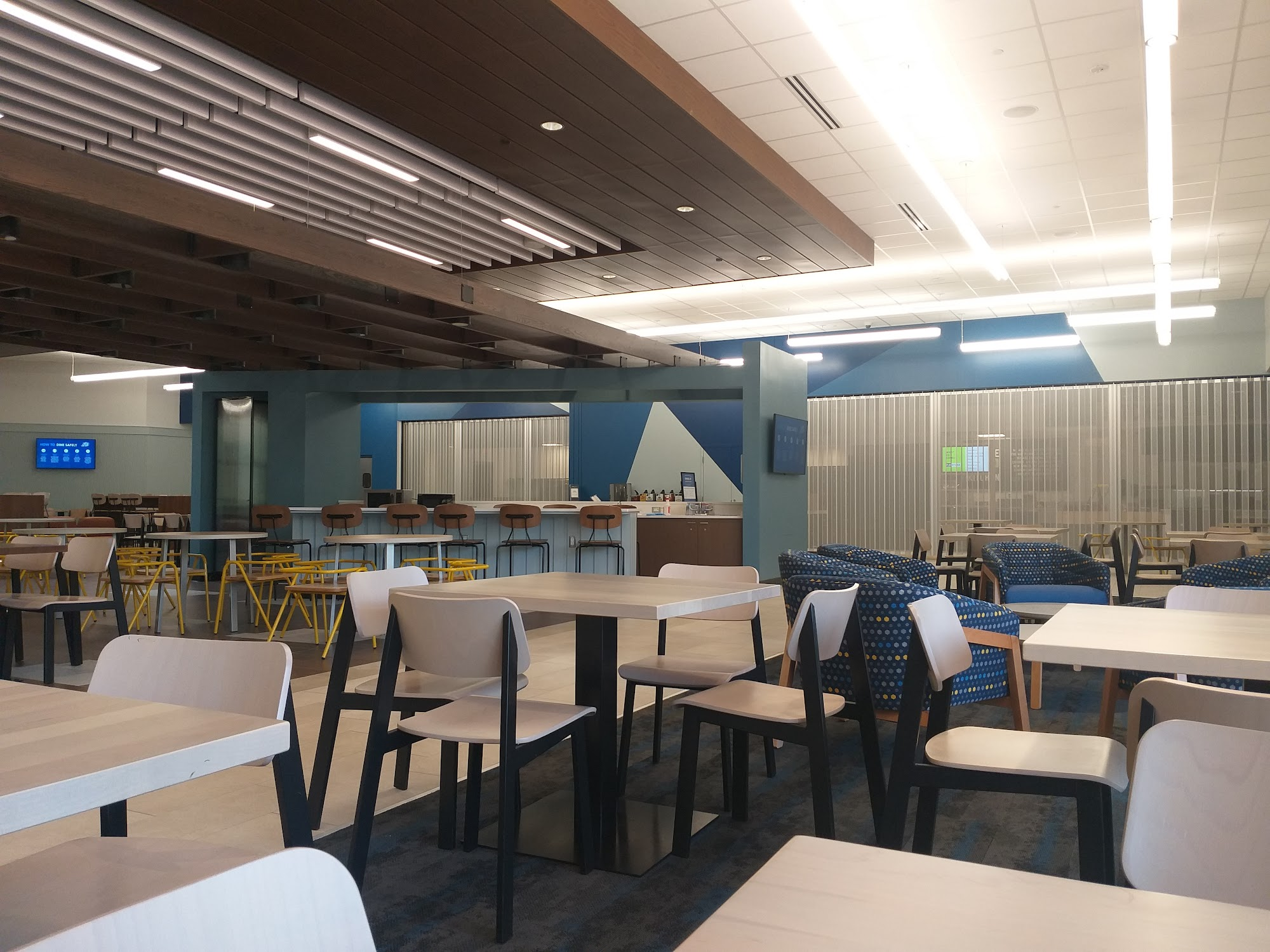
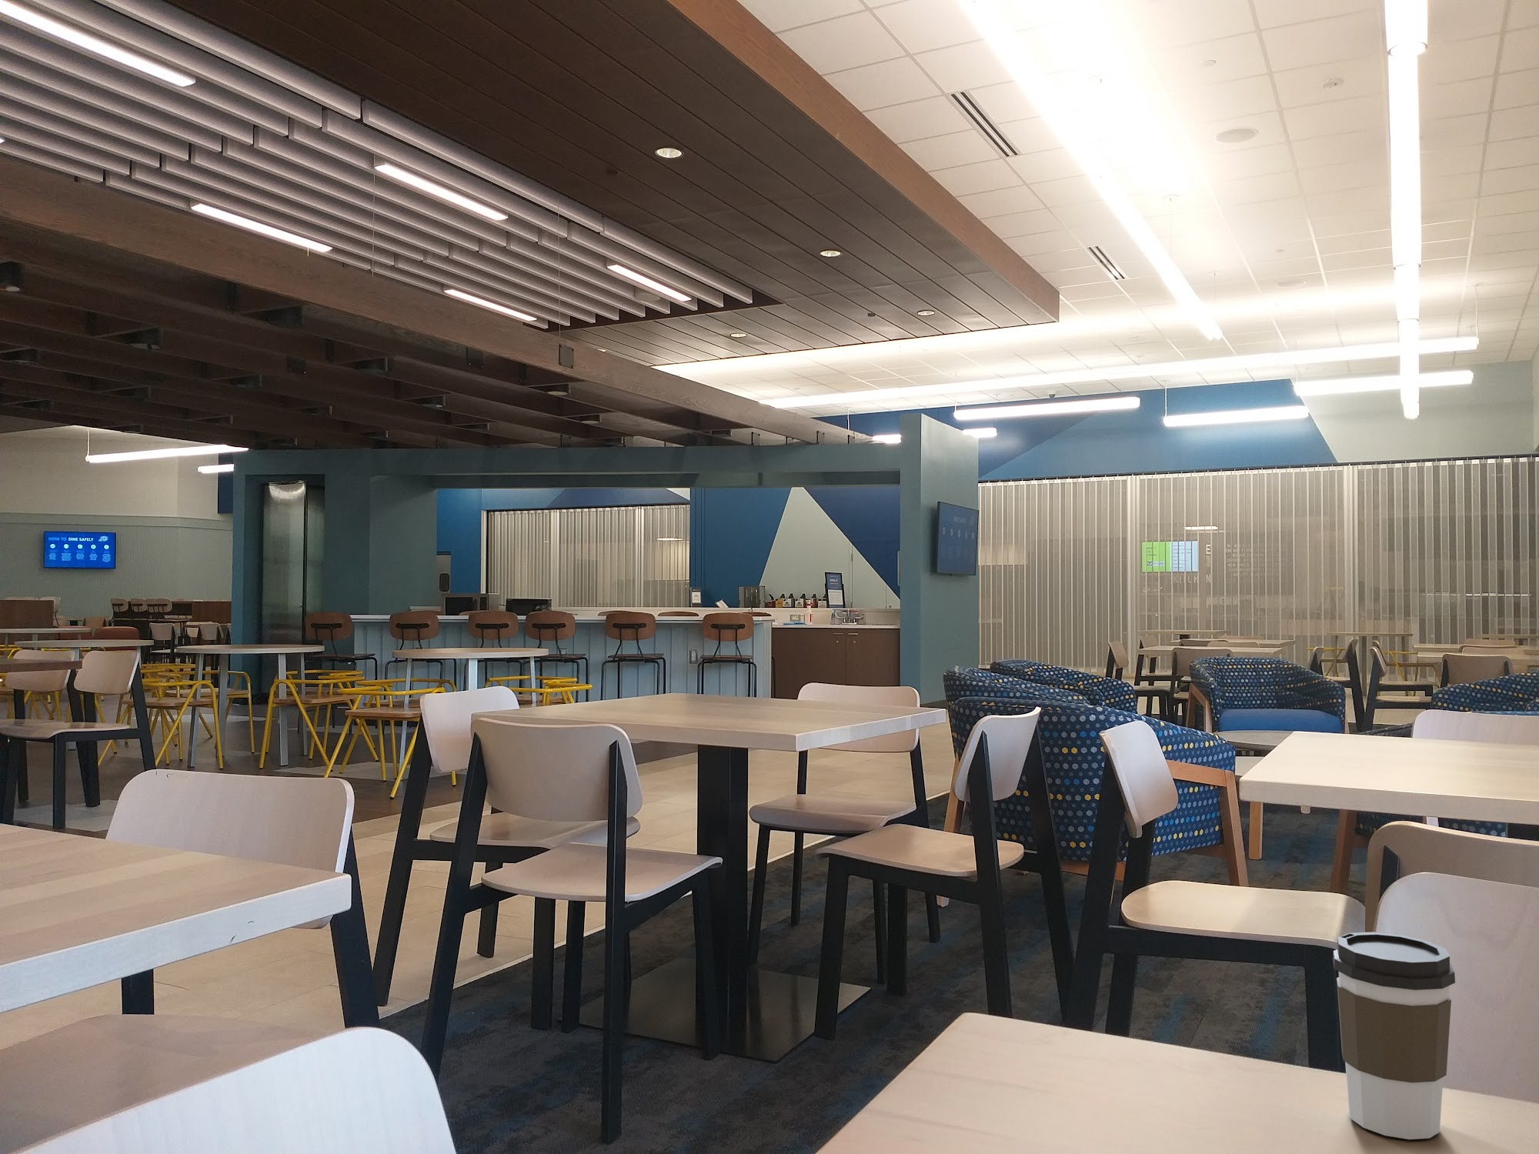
+ coffee cup (1392, 1033)
